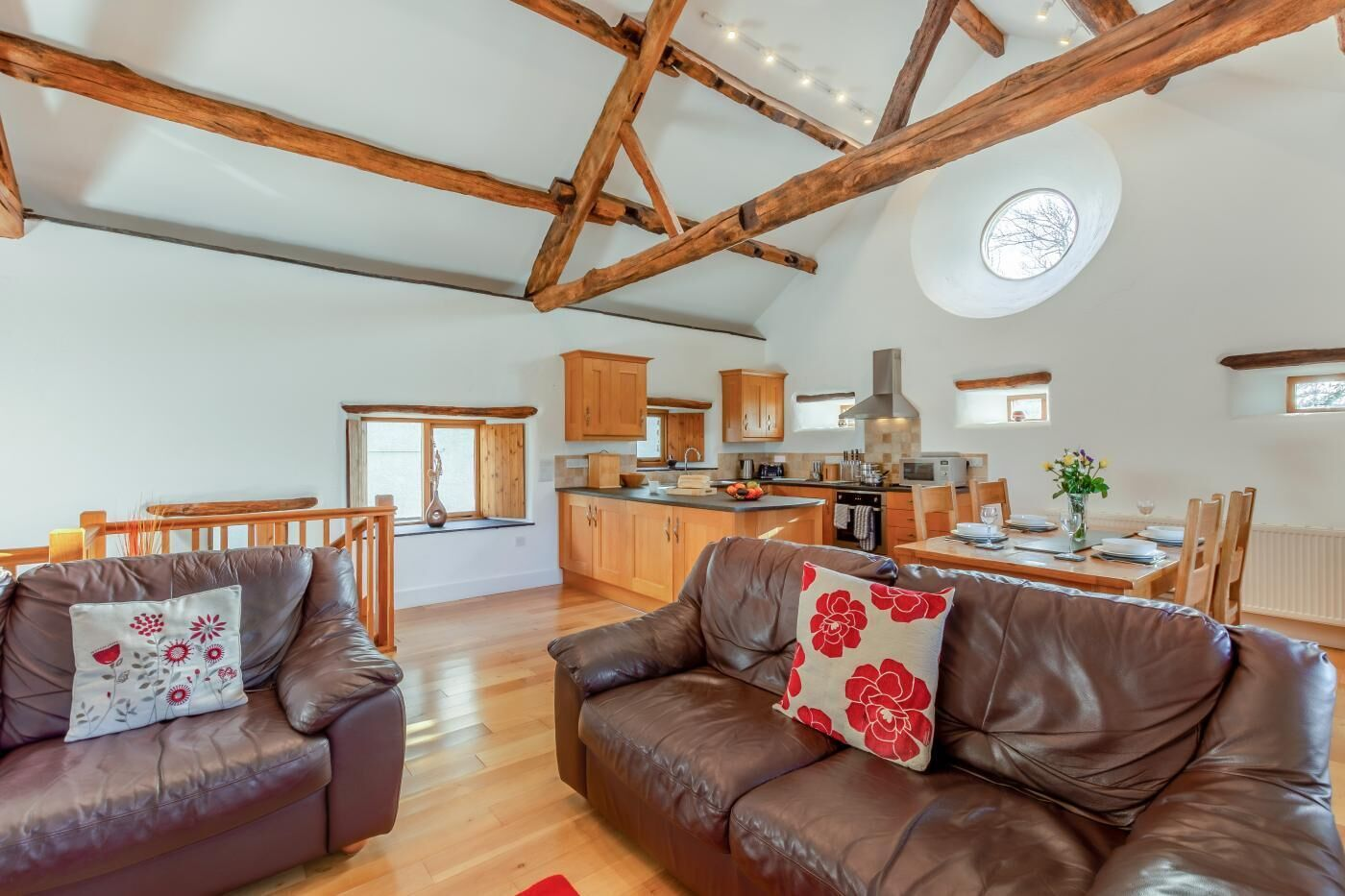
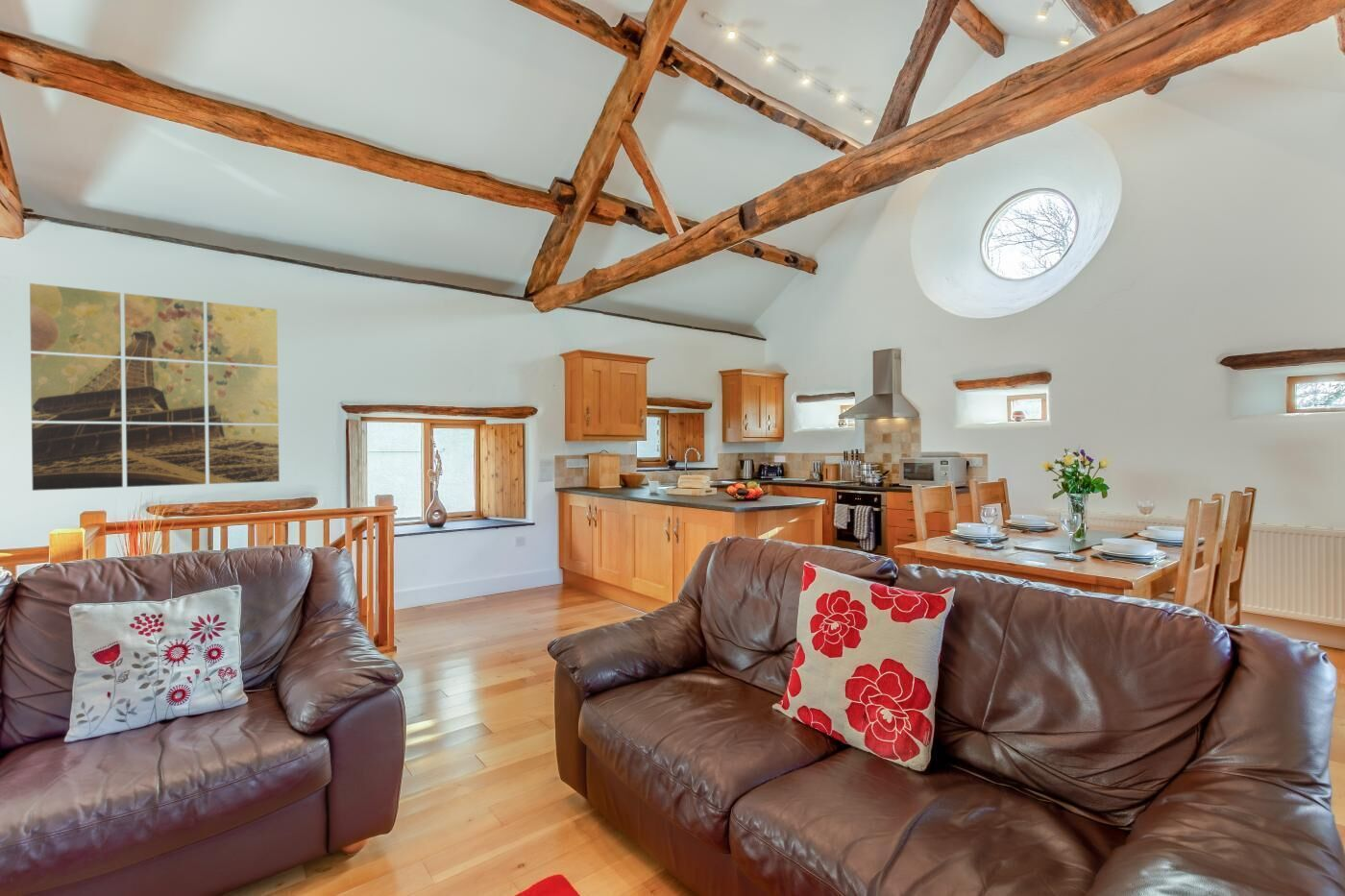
+ wall art (165, 391)
